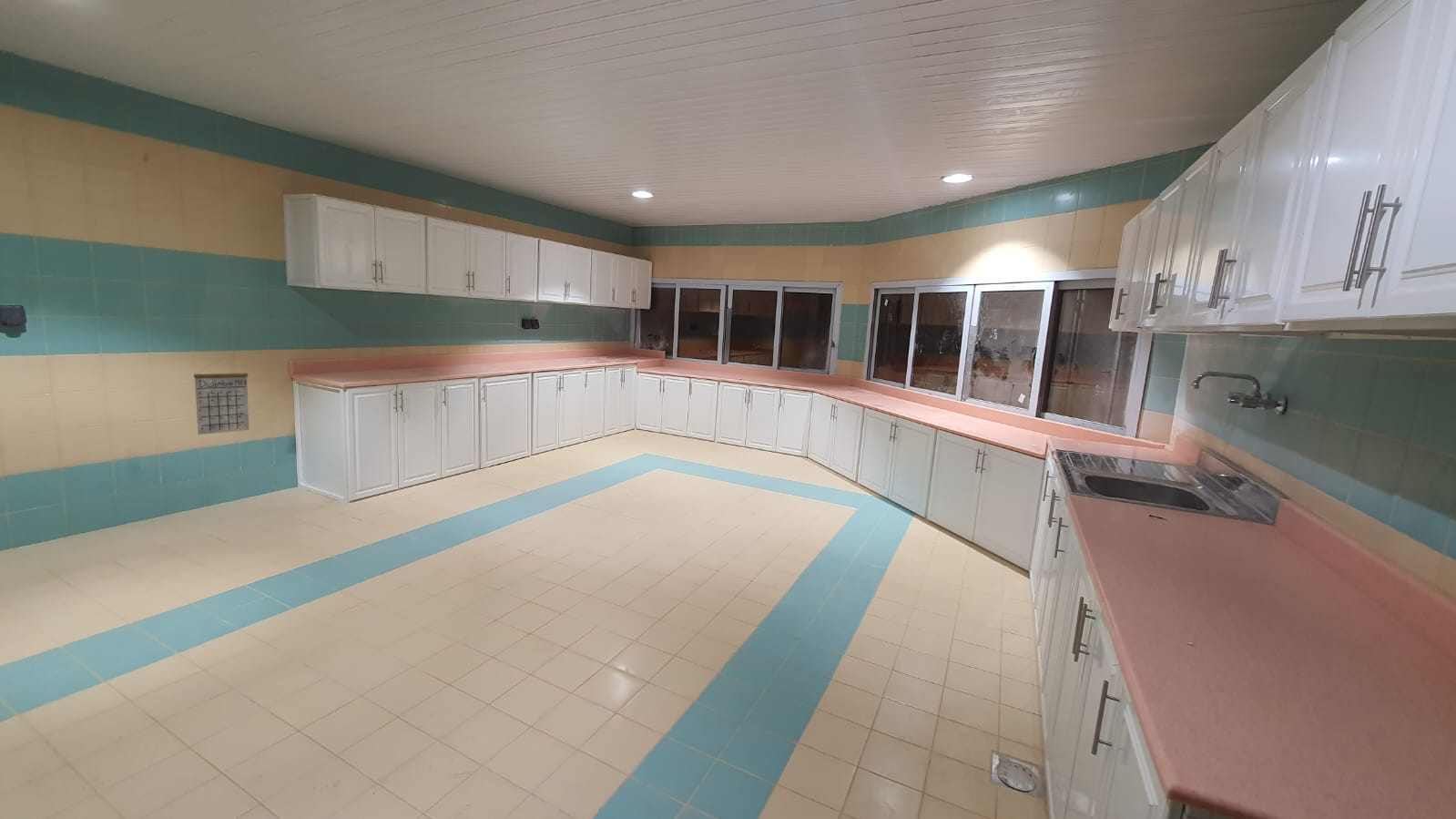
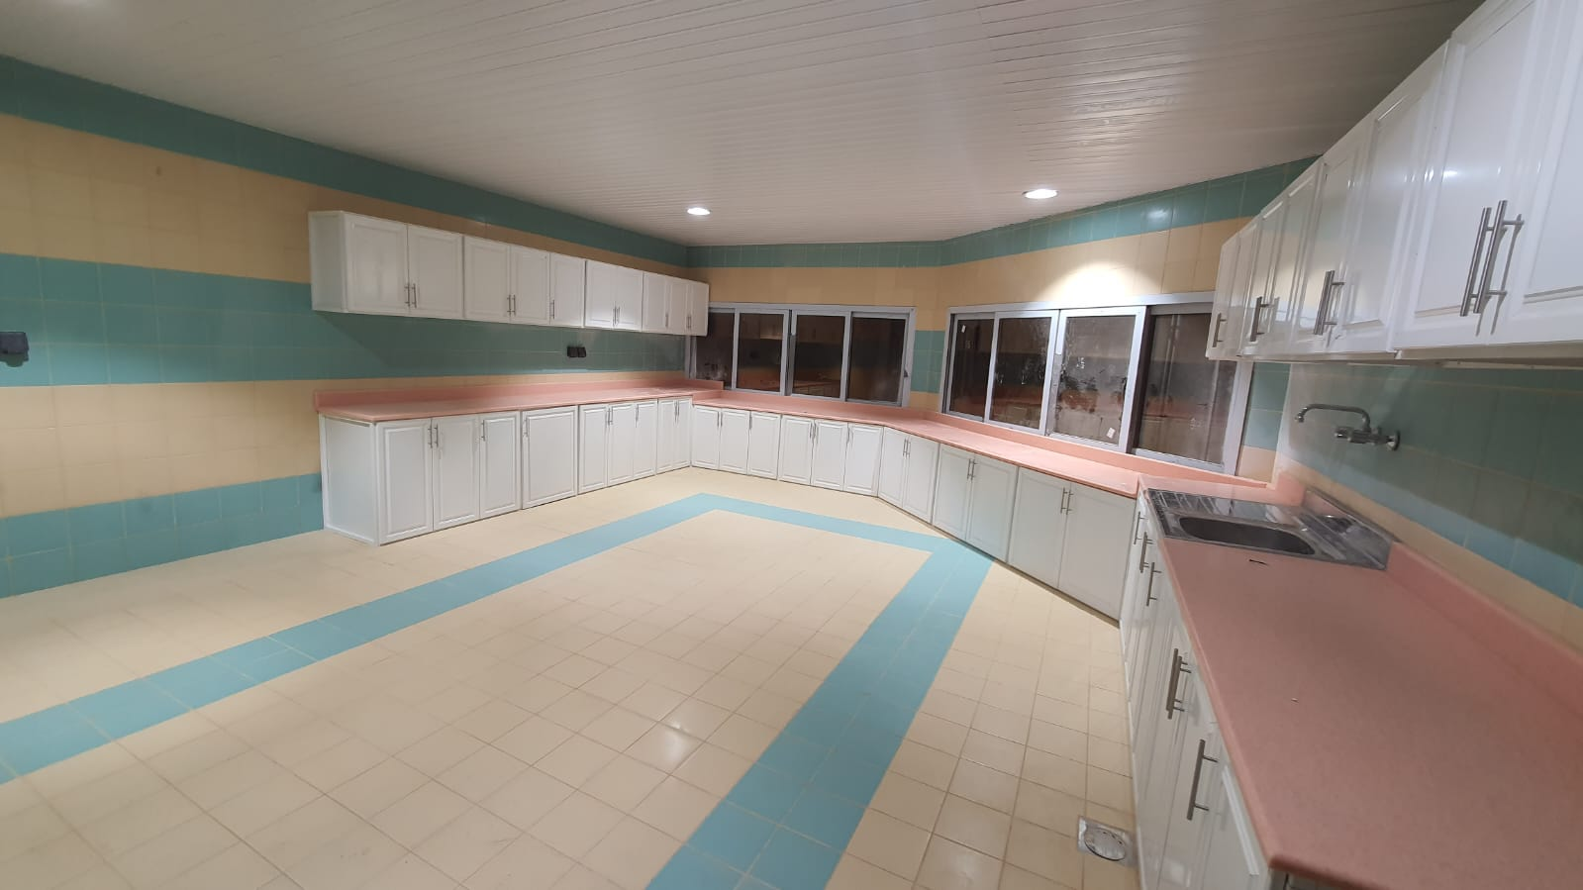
- calendar (222, 395)
